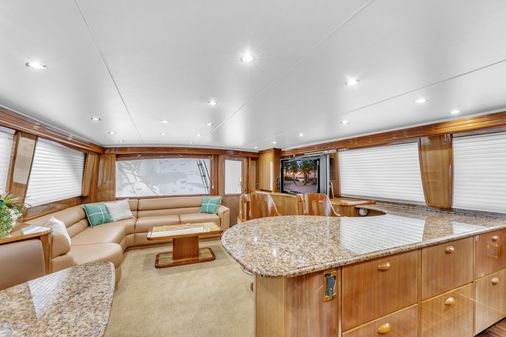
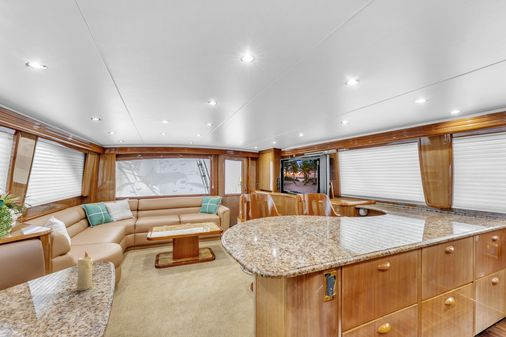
+ candle (85, 269)
